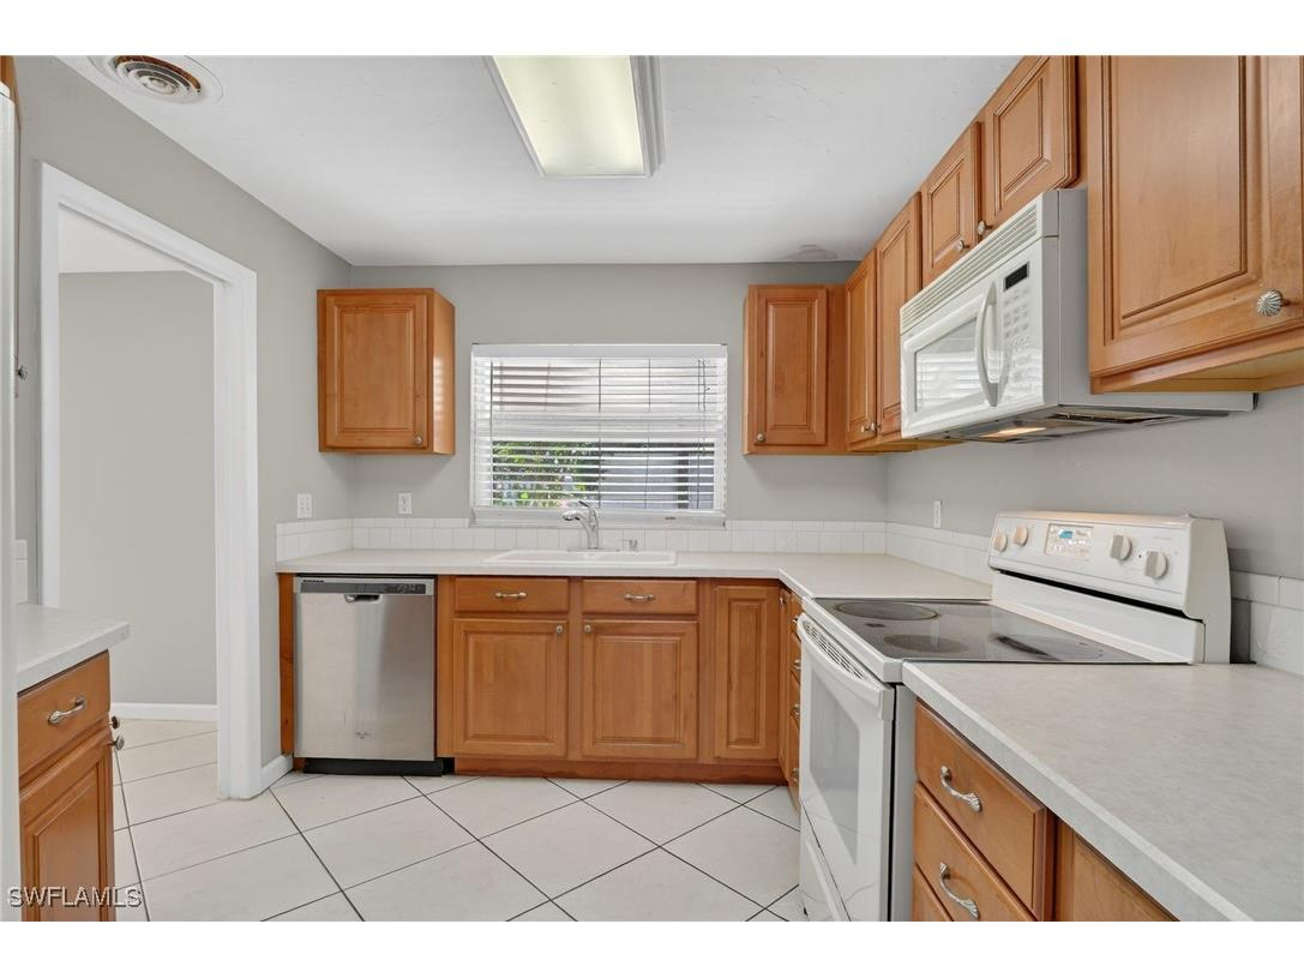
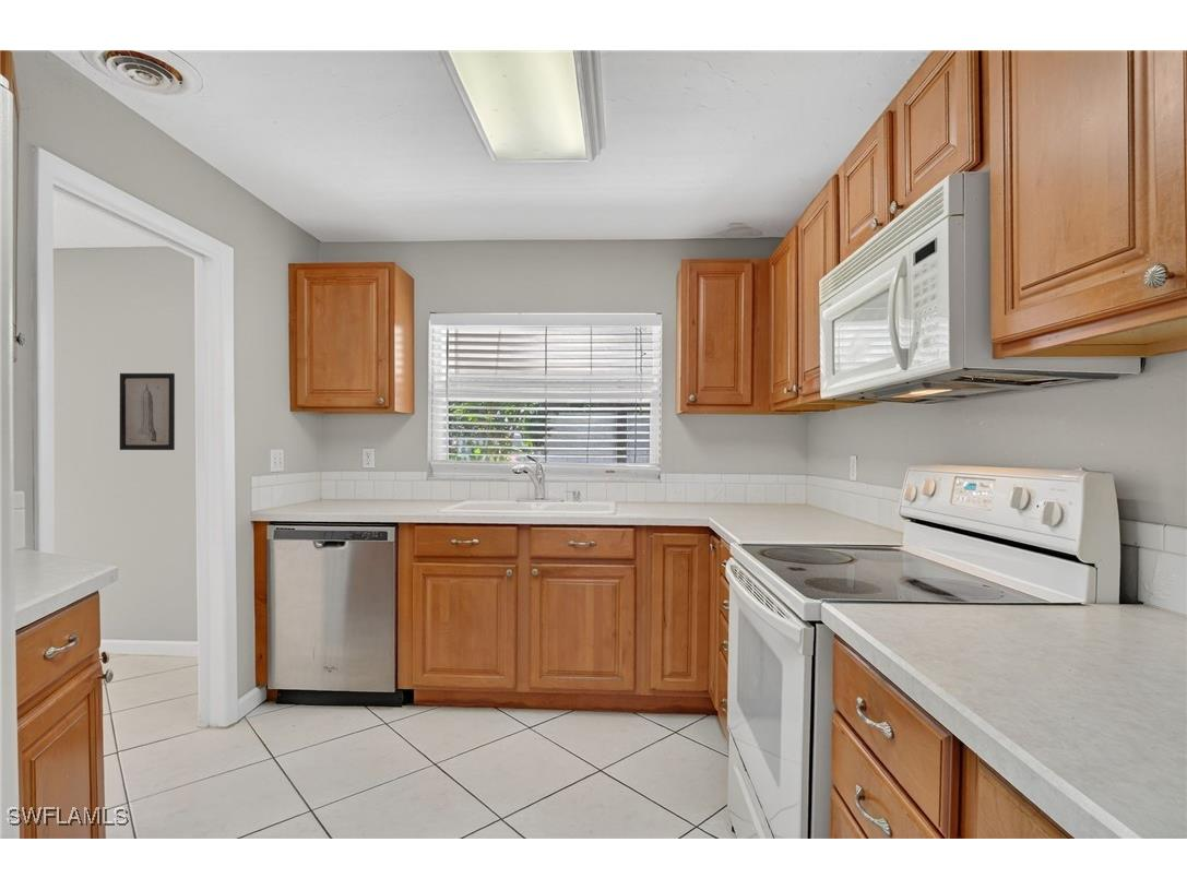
+ wall art (146, 412)
